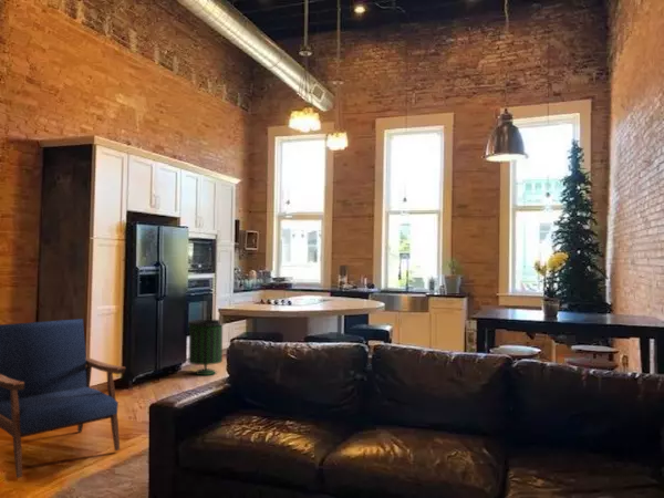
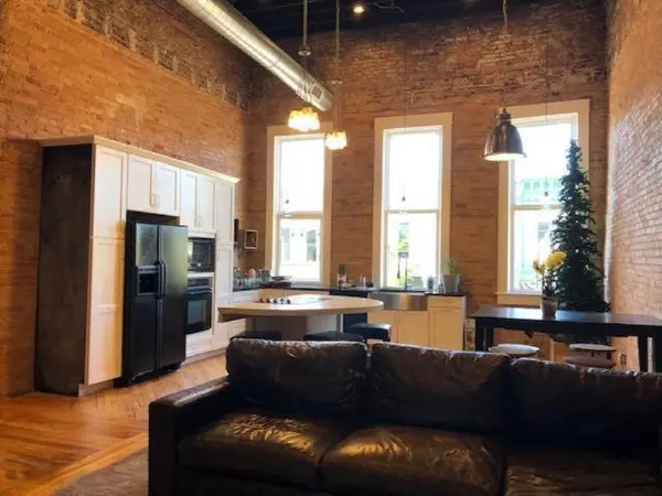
- trash can (205, 346)
- armchair (53, 387)
